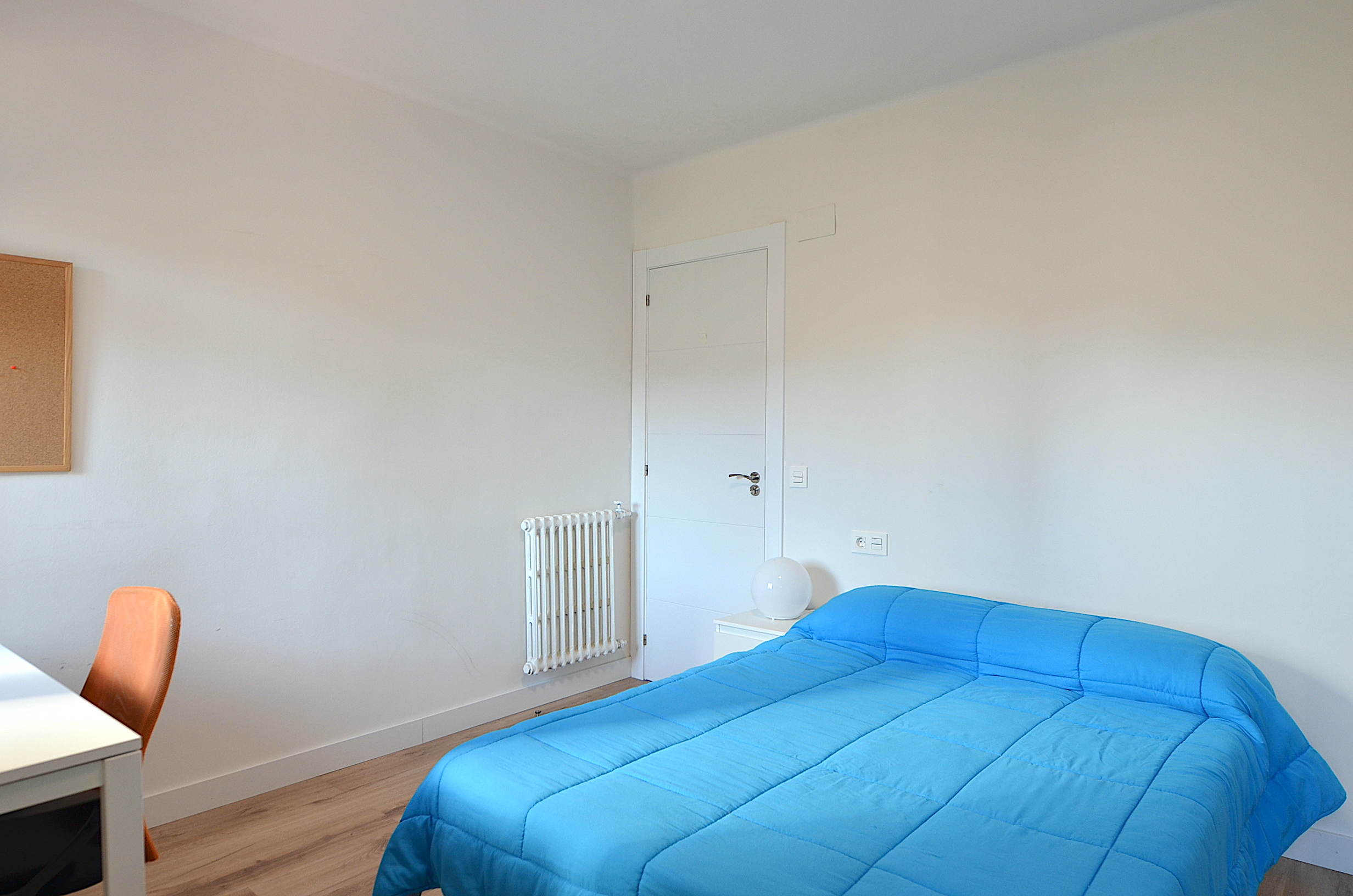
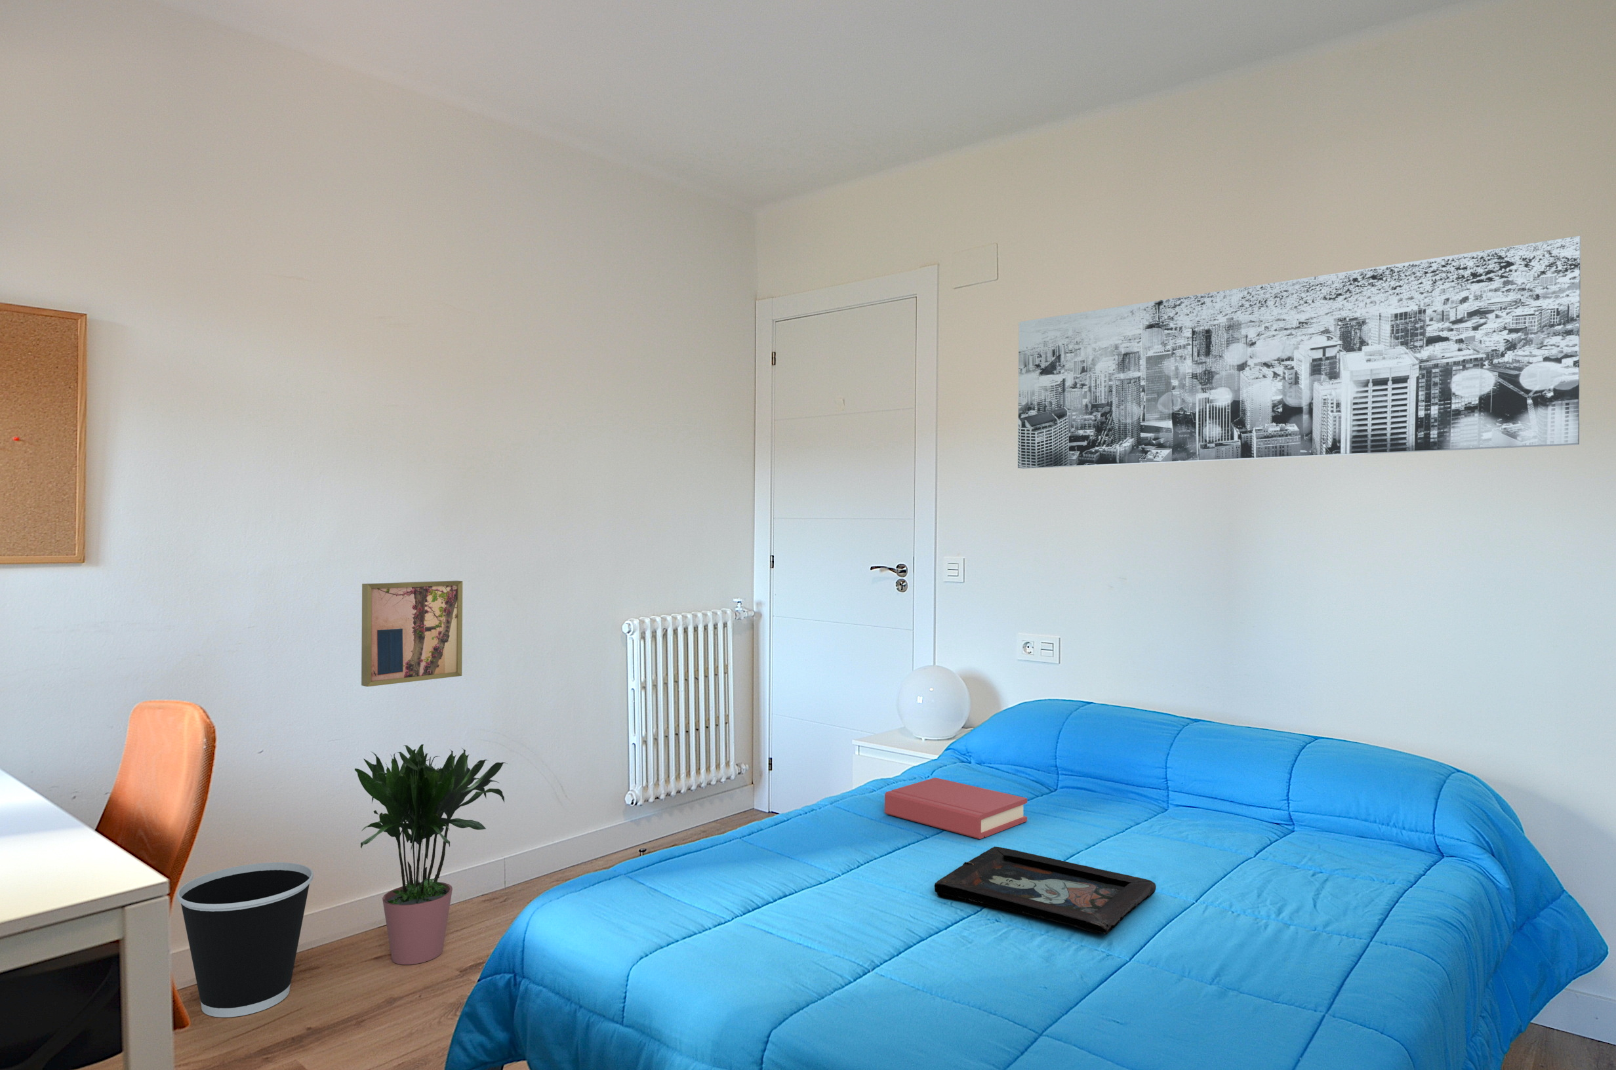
+ decorative tray (1044, 888)
+ wall art (413, 632)
+ wall art (1252, 373)
+ potted plant (419, 843)
+ wastebasket (246, 940)
+ hardback book (956, 806)
